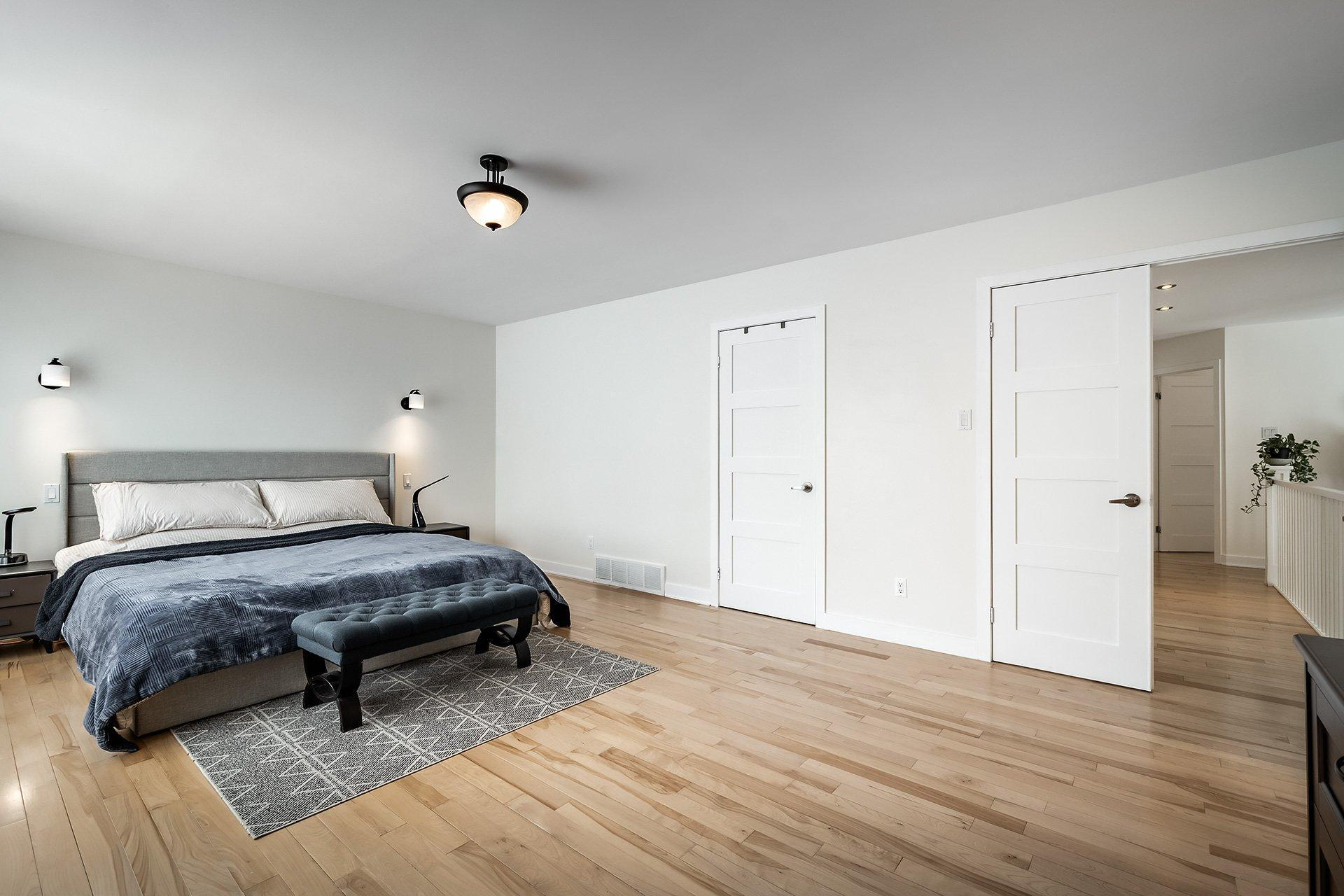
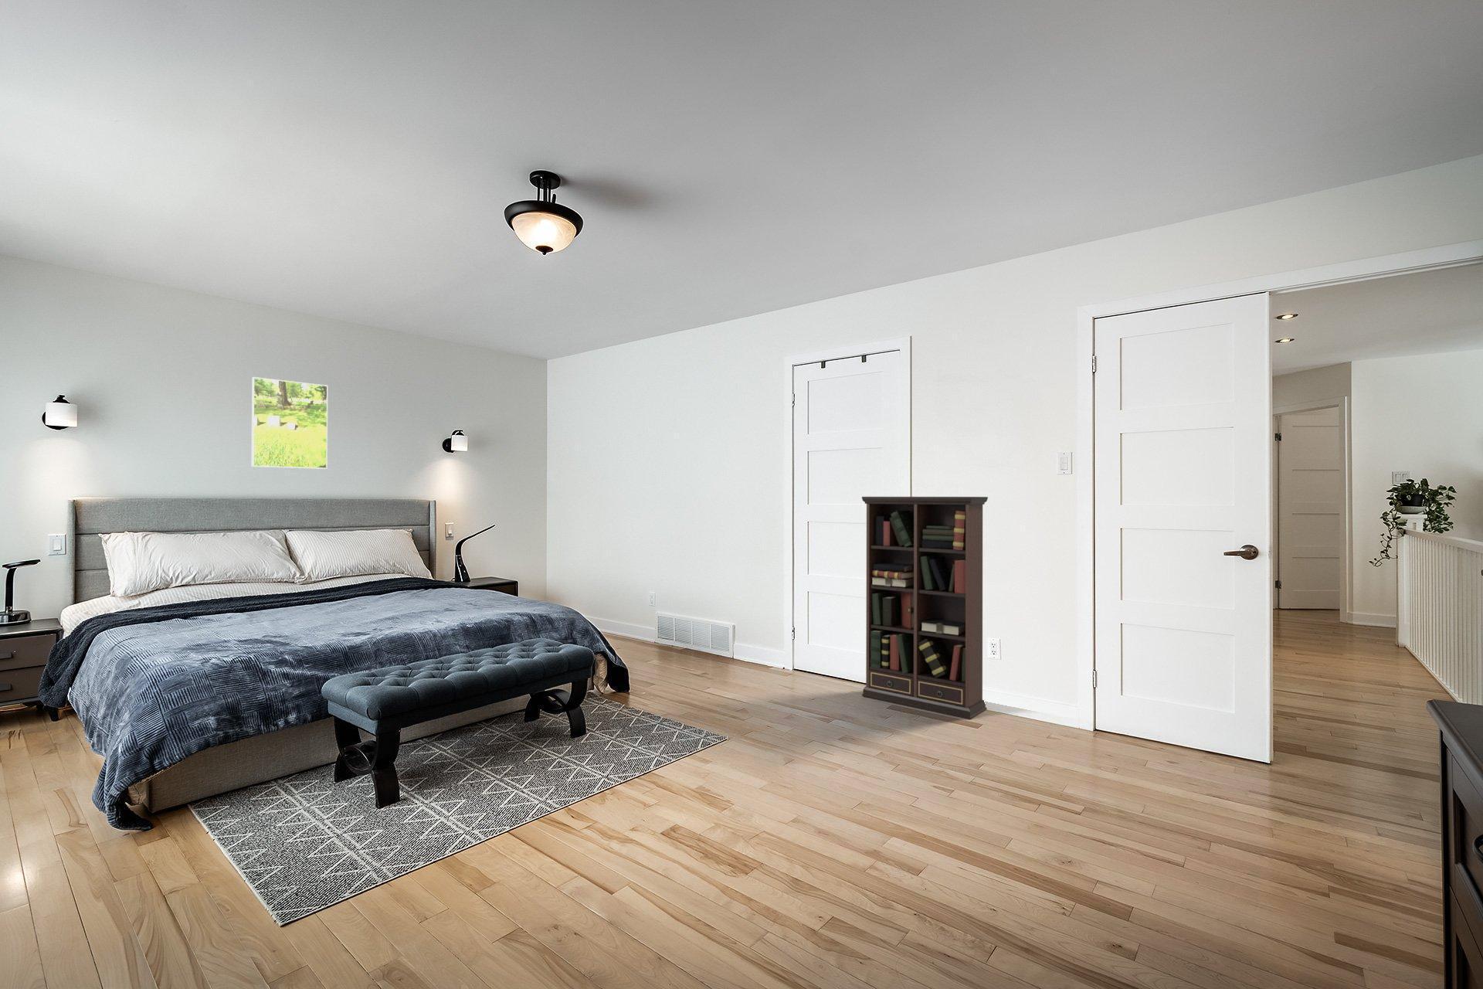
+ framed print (290, 424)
+ bookcase (921, 599)
